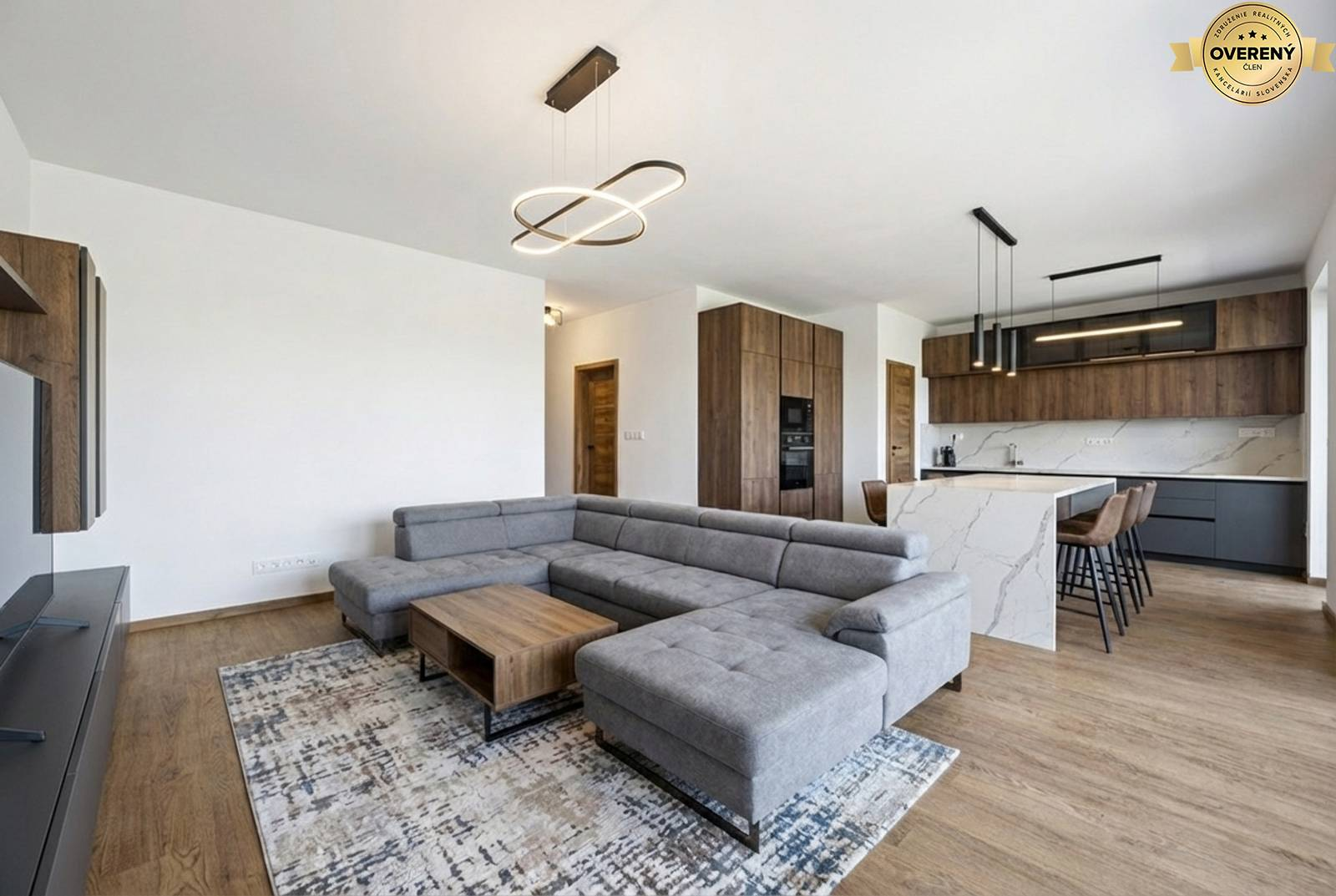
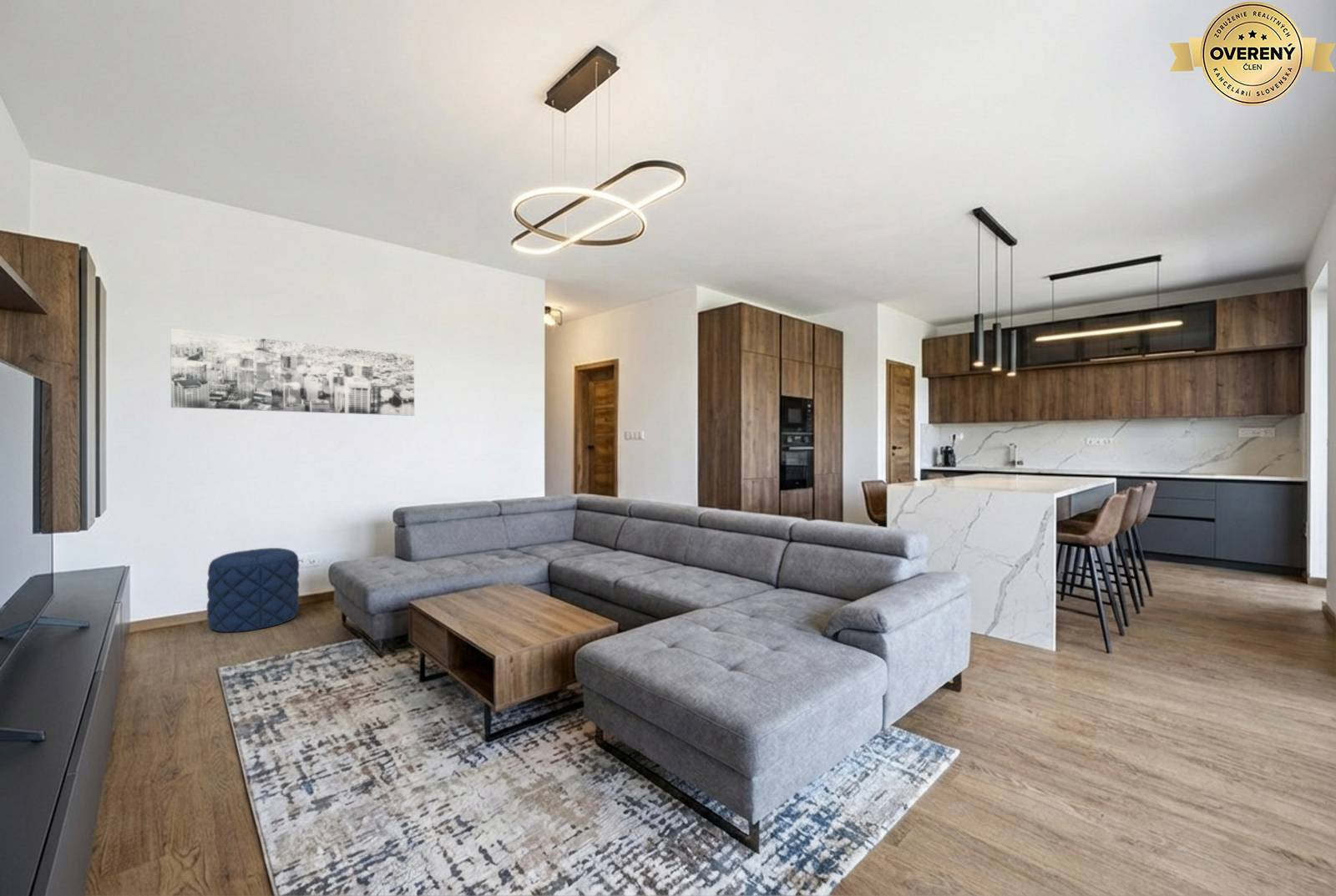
+ pouf (255, 586)
+ wall art (307, 377)
